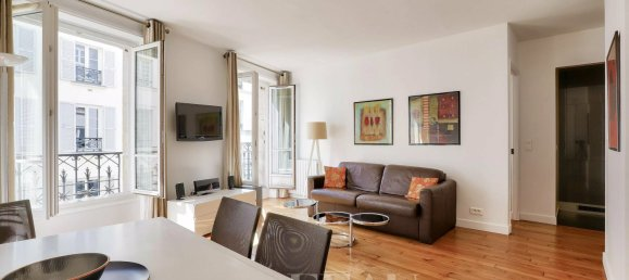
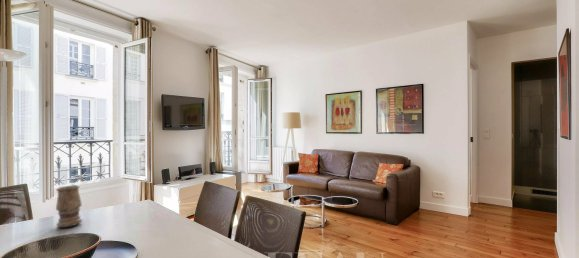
+ vase (69, 205)
